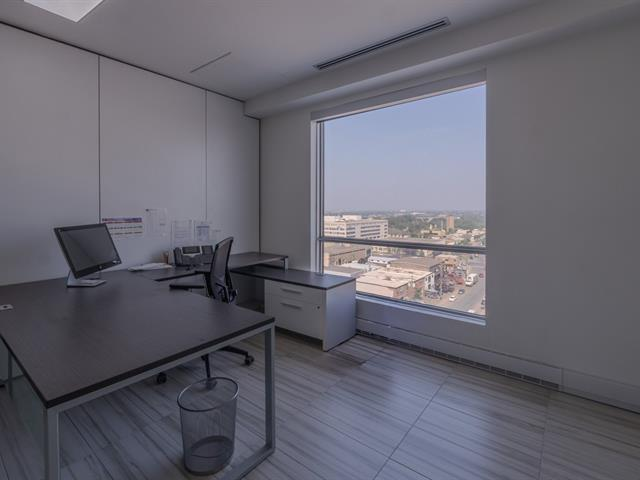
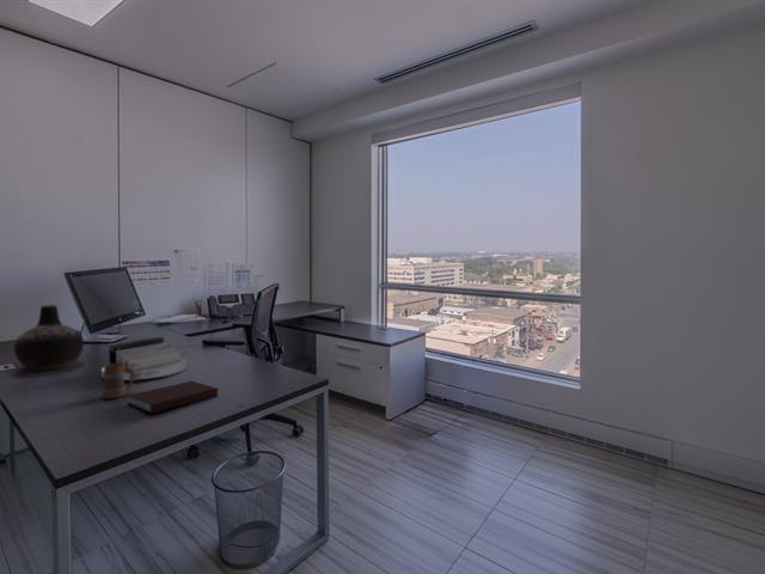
+ notebook (173, 395)
+ mug (118, 379)
+ vase (50, 336)
+ desk organizer (146, 355)
